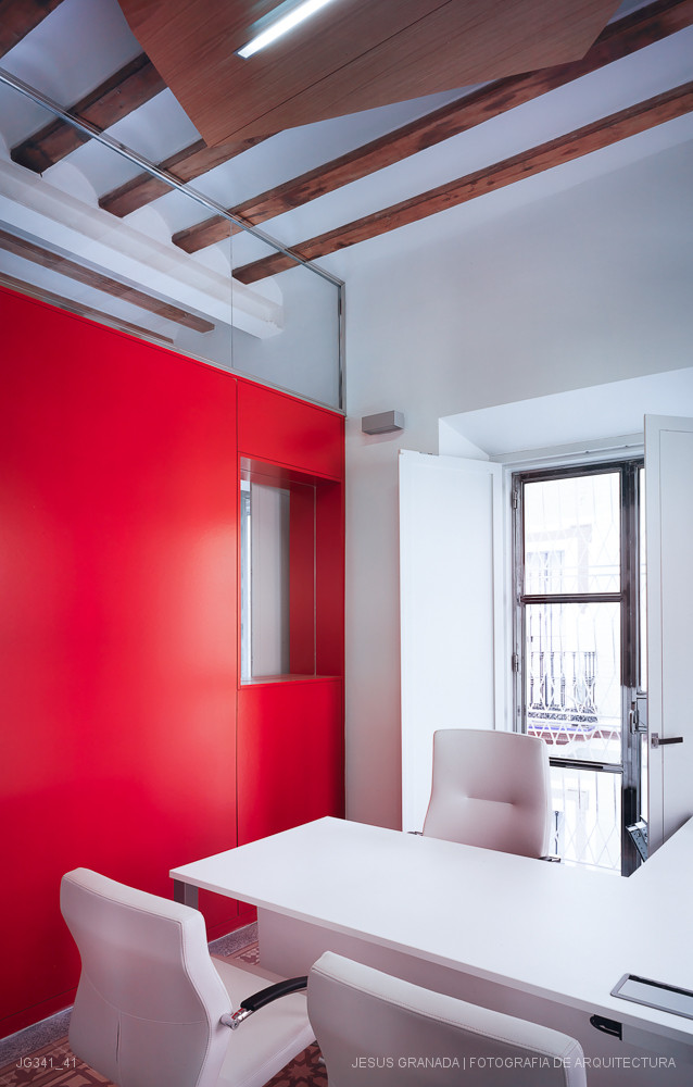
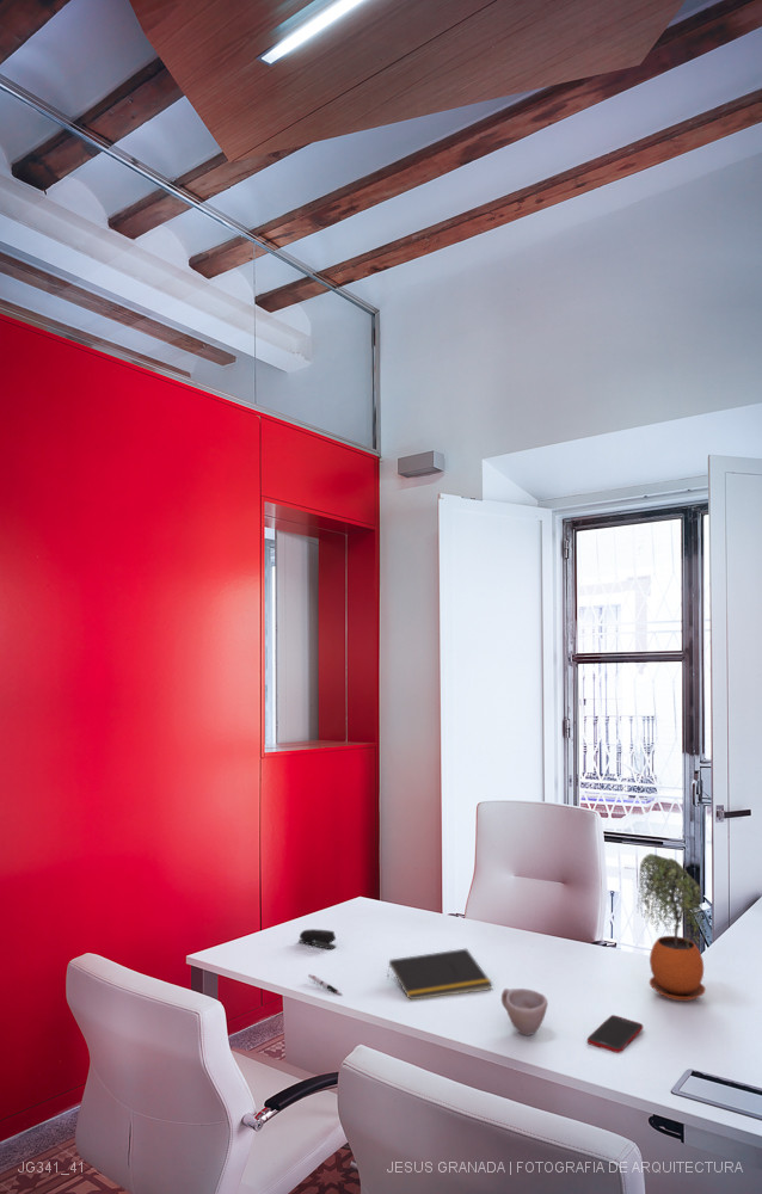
+ cup (521, 1011)
+ pen (325, 984)
+ notepad (440, 973)
+ cell phone (615, 1033)
+ potted plant (670, 924)
+ stapler (317, 936)
